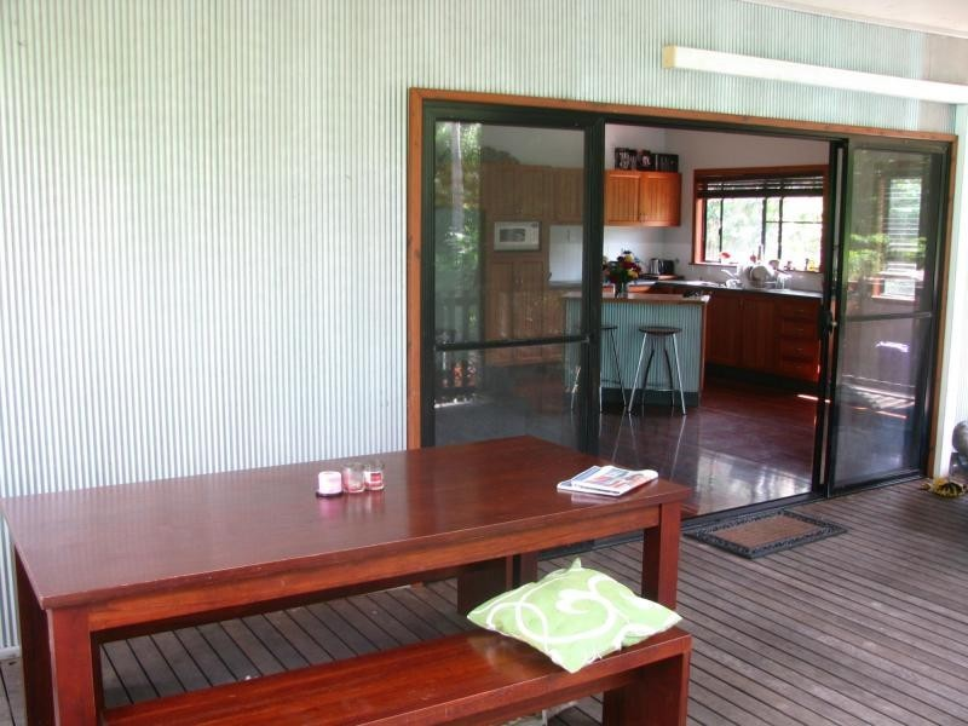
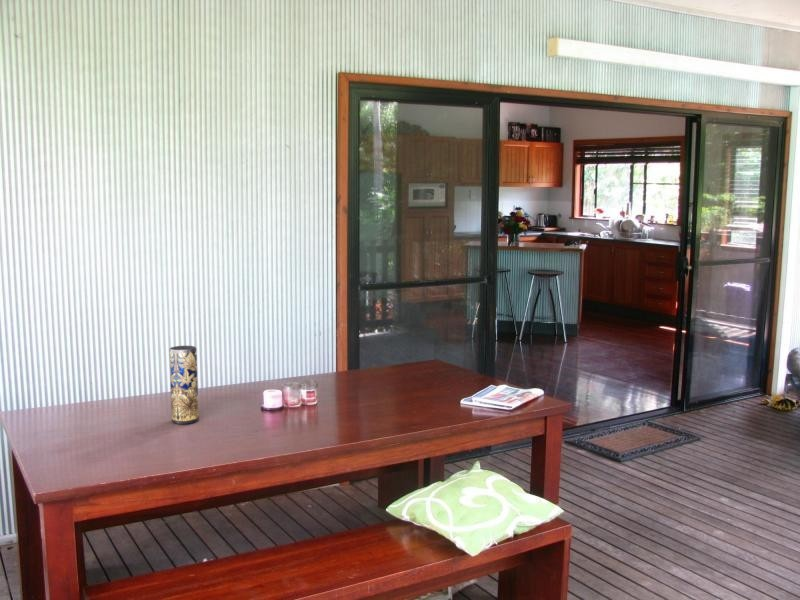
+ vase (184, 384)
